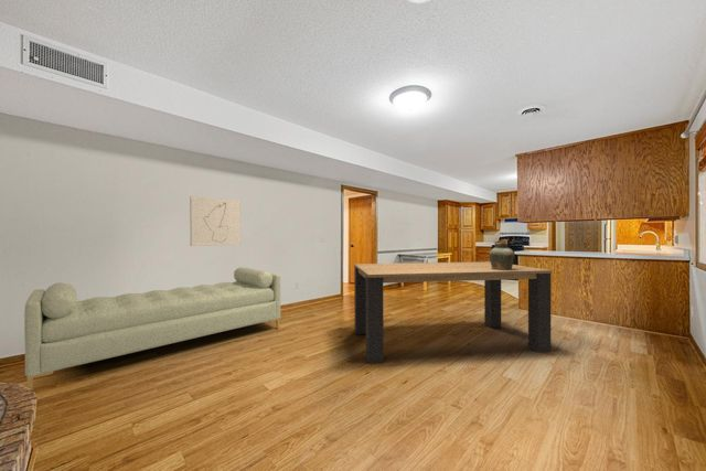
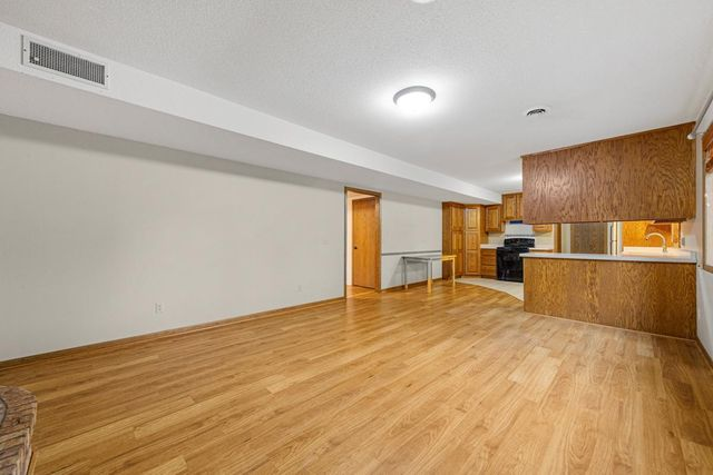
- wall art (216, 222)
- ceramic jug (501, 254)
- dining table (442, 280)
- sofa (175, 309)
